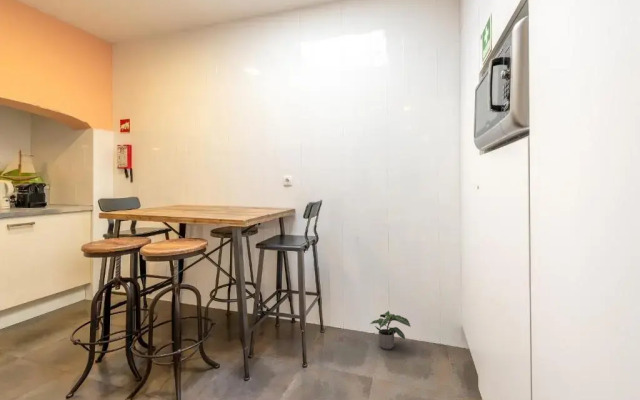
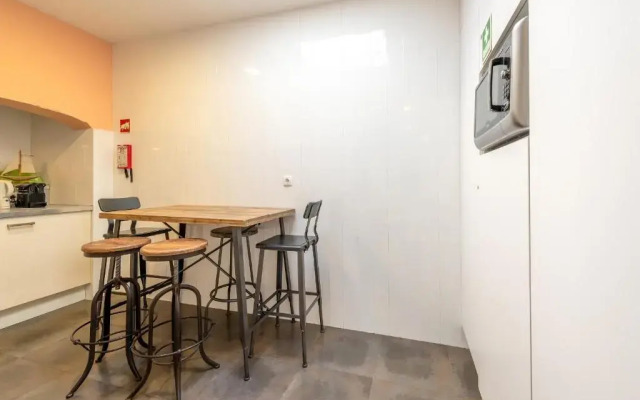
- potted plant (389, 330)
